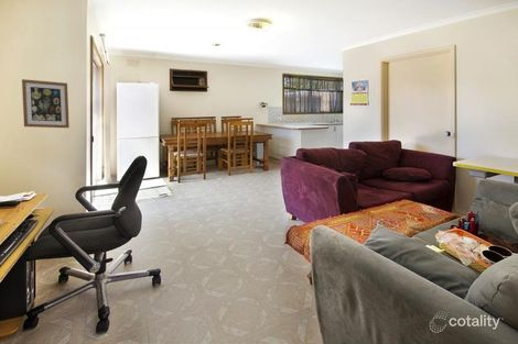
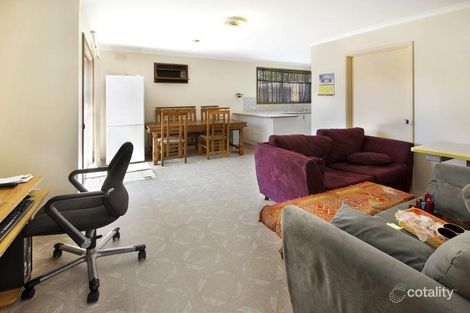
- wall art (46, 104)
